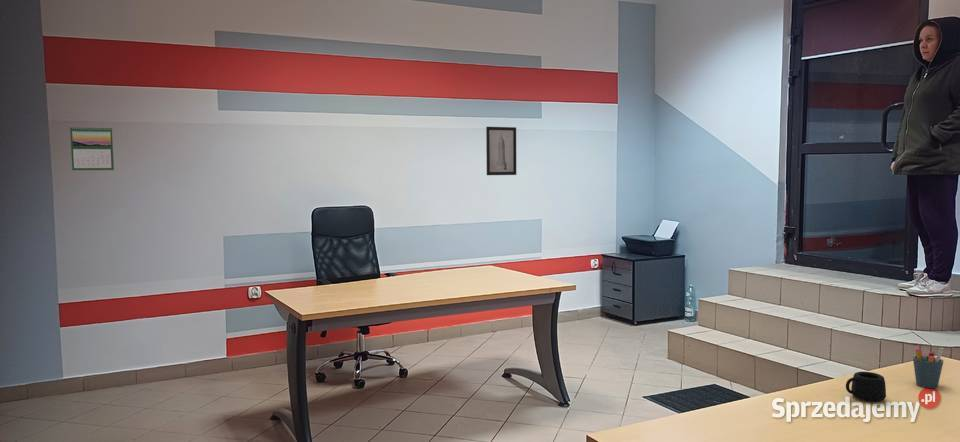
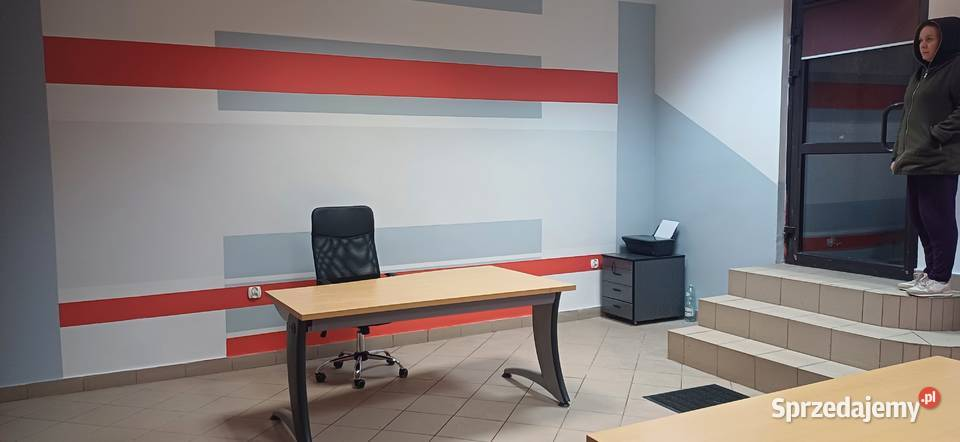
- mug (863, 386)
- calendar (92, 148)
- pen holder (927, 365)
- wall art (501, 151)
